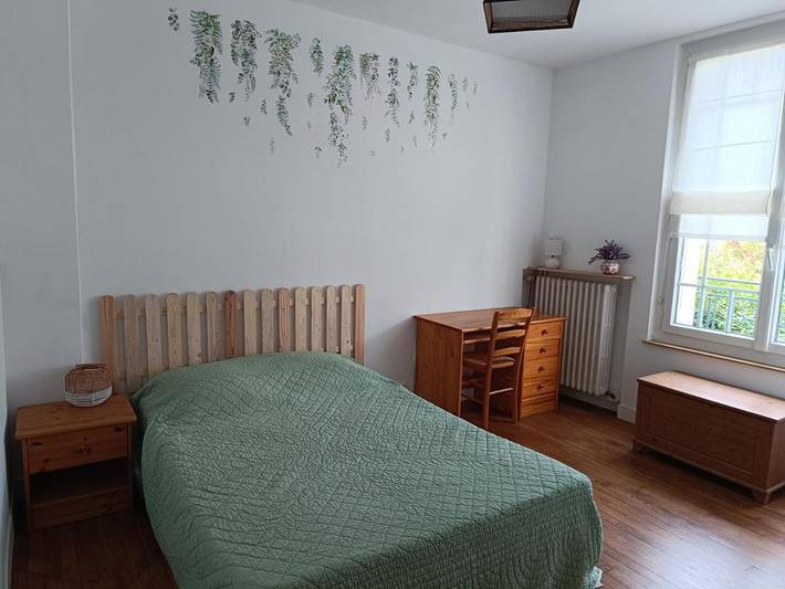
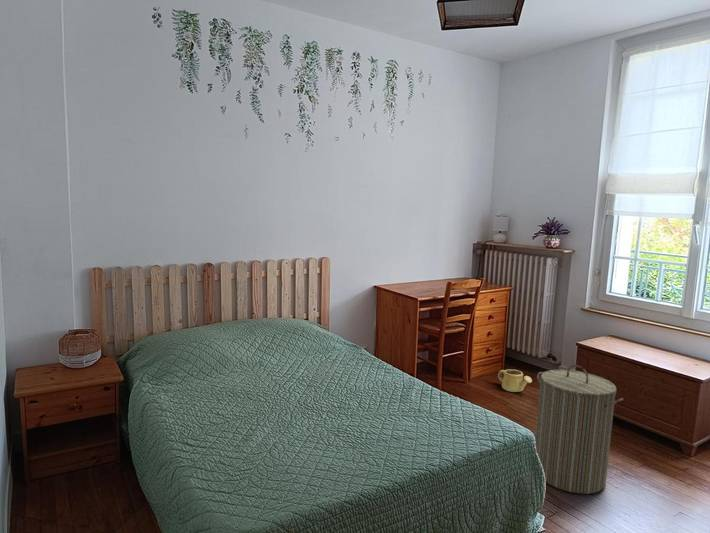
+ laundry hamper (573, 421)
+ watering can (514, 380)
